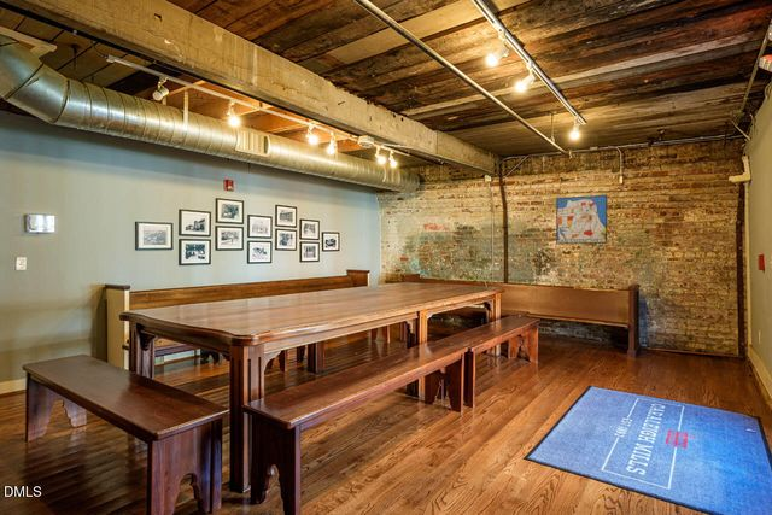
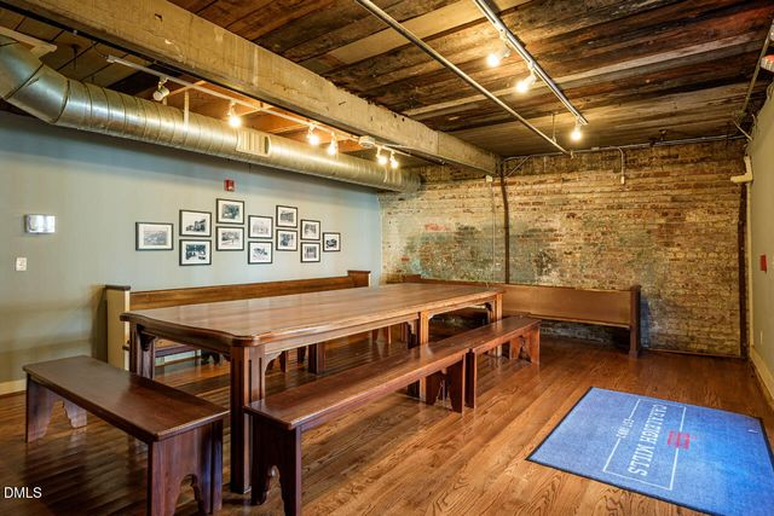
- wall art (580, 220)
